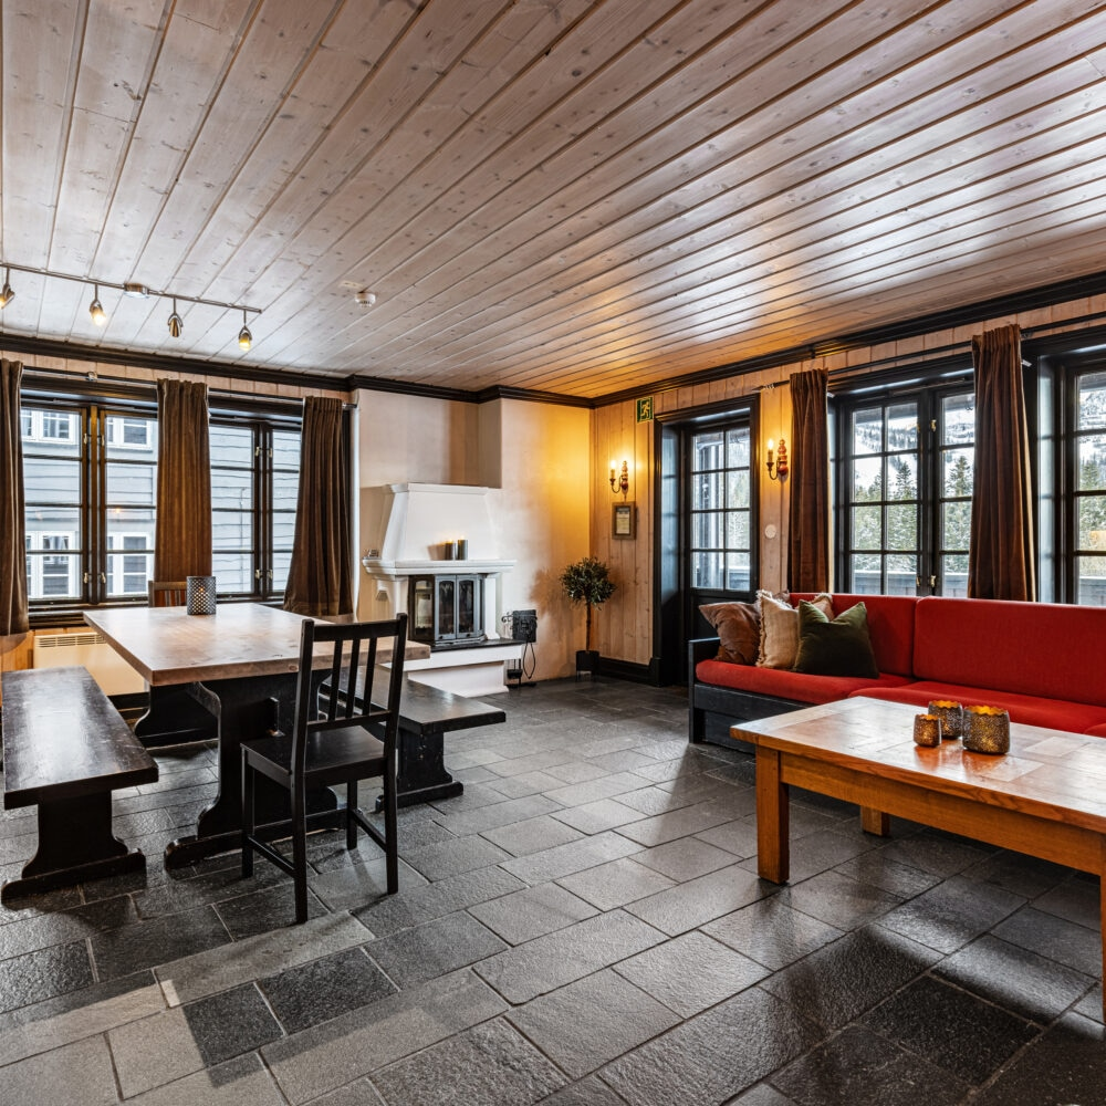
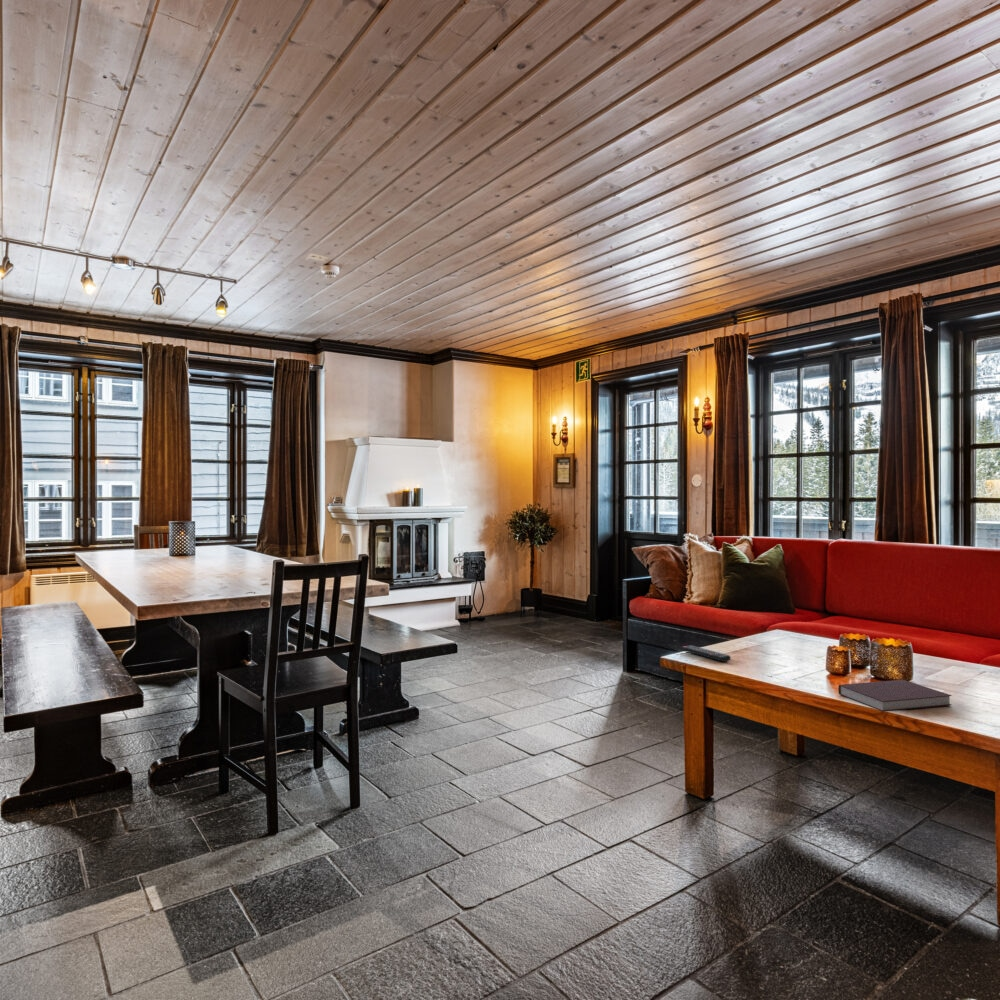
+ notebook (893, 694)
+ remote control (704, 653)
